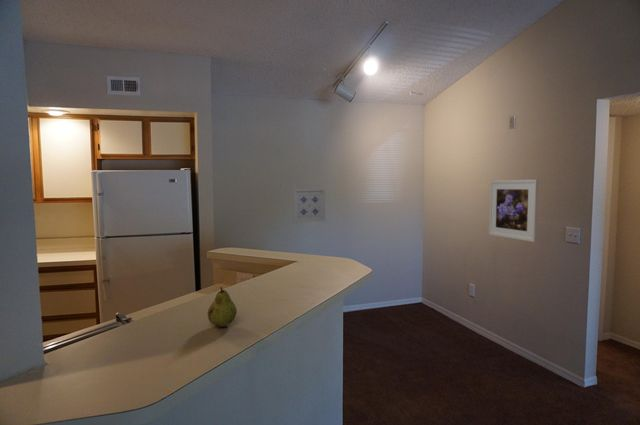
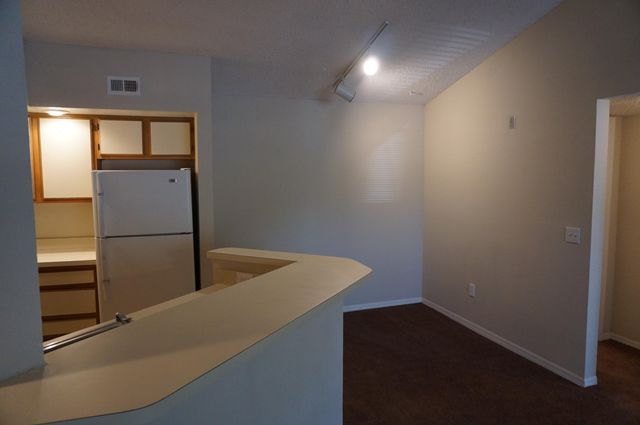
- wall art (309, 205)
- fruit (222, 305)
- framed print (511, 209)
